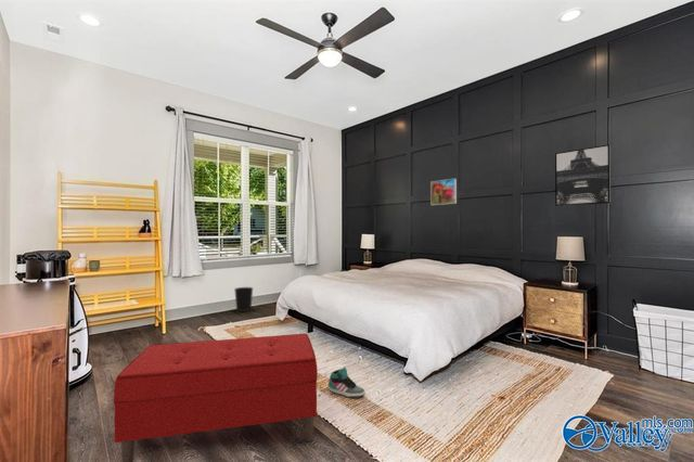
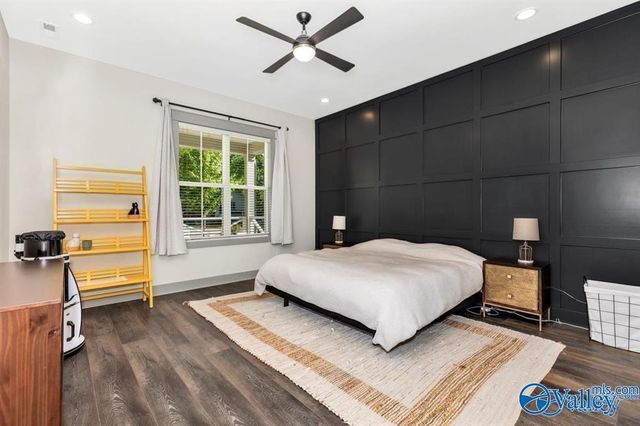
- wall art (581, 177)
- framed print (442, 192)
- bench (228, 390)
- sneaker (346, 380)
- wastebasket (243, 298)
